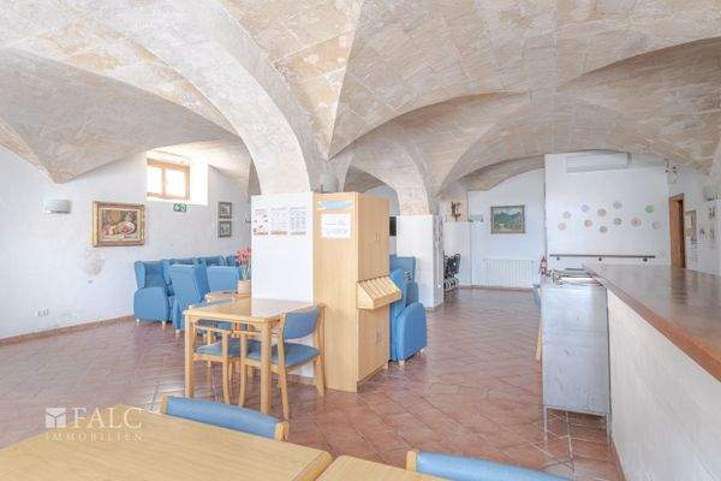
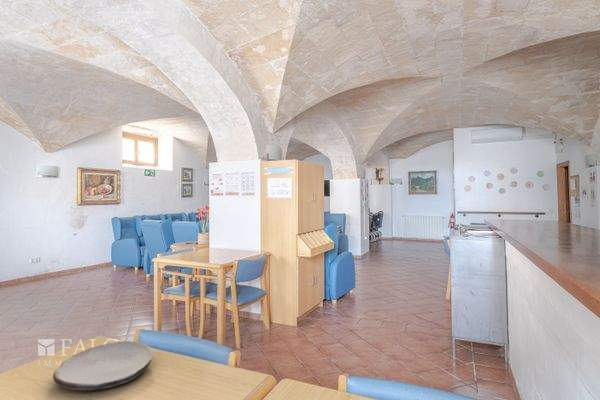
+ plate (106, 365)
